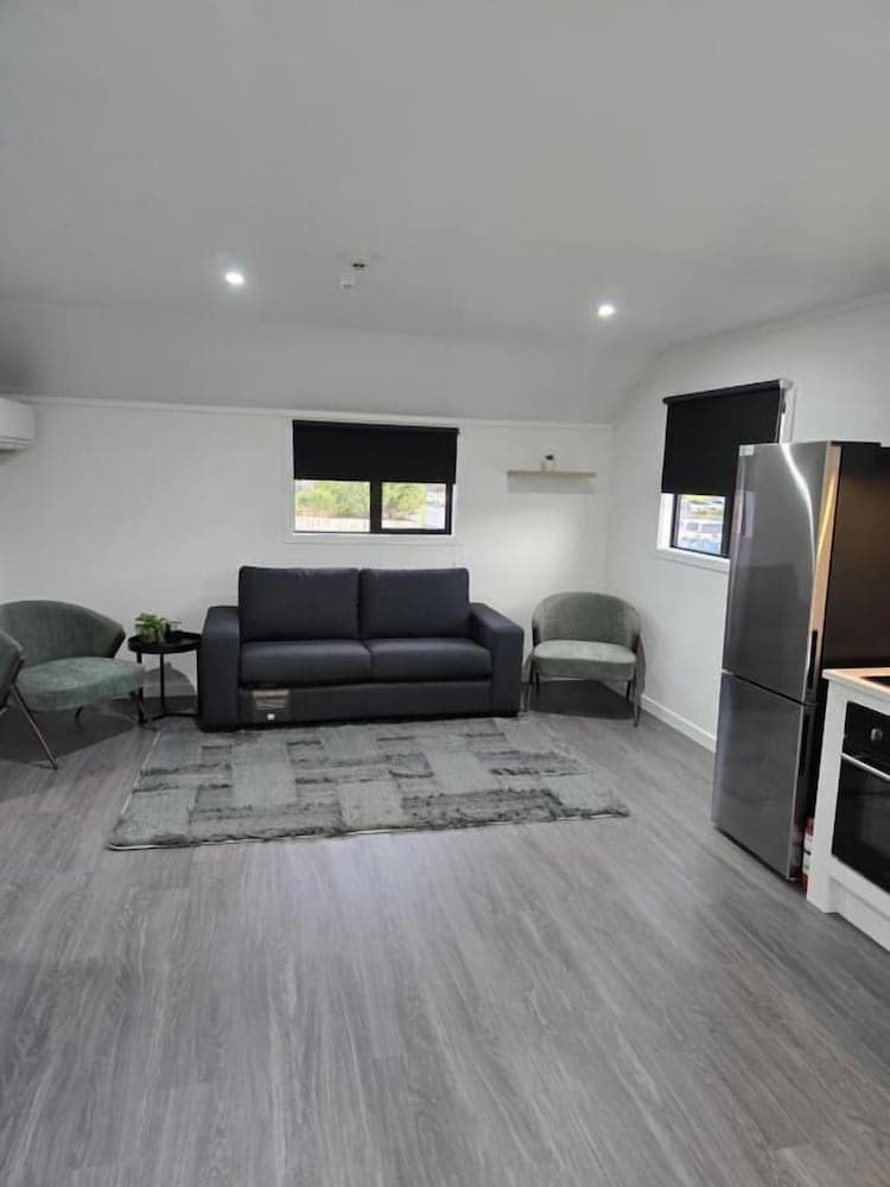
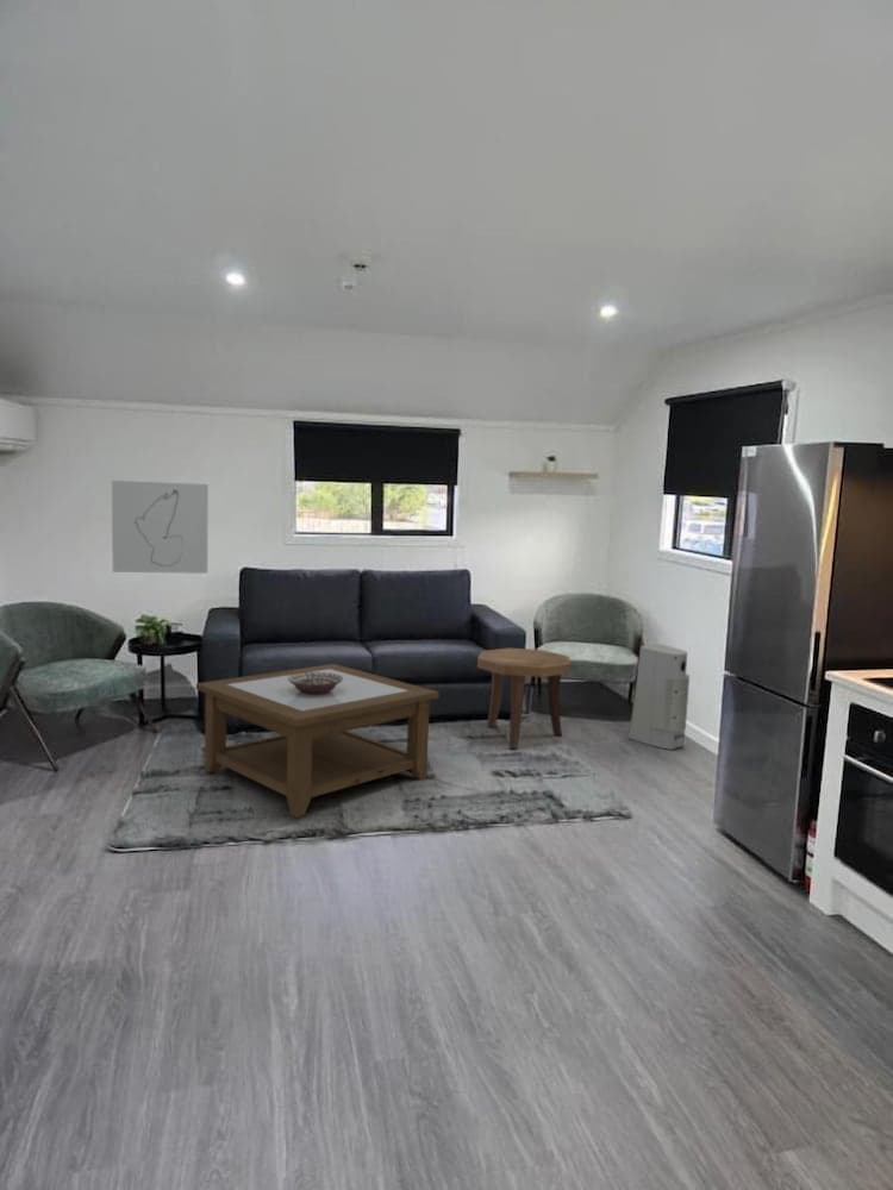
+ coffee table (317, 731)
+ wall art (161, 527)
+ side table (522, 696)
+ decorative bowl (314, 684)
+ air purifier (661, 695)
